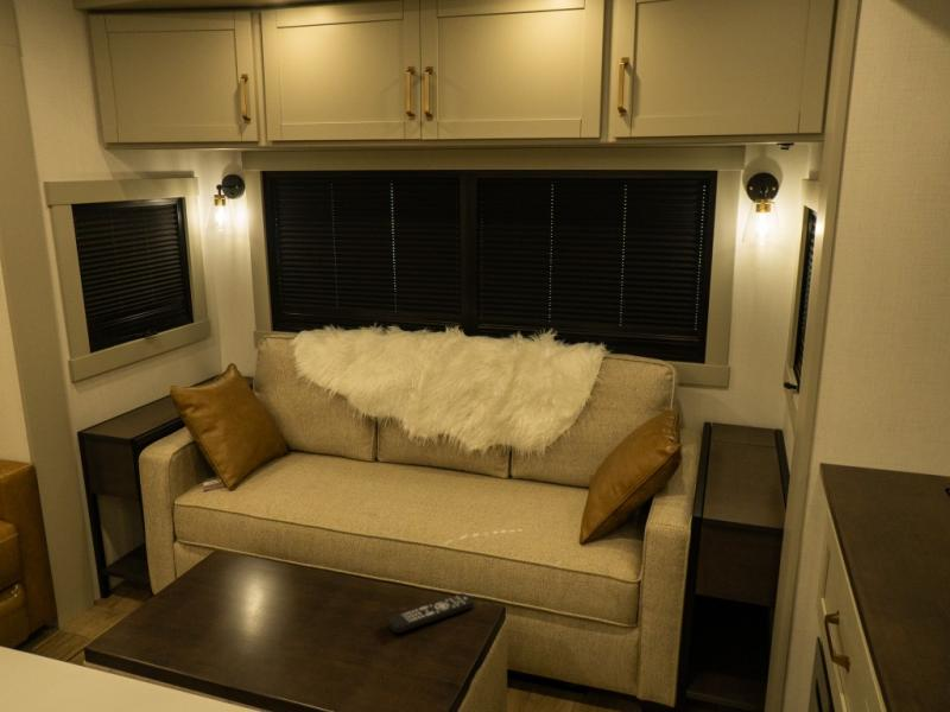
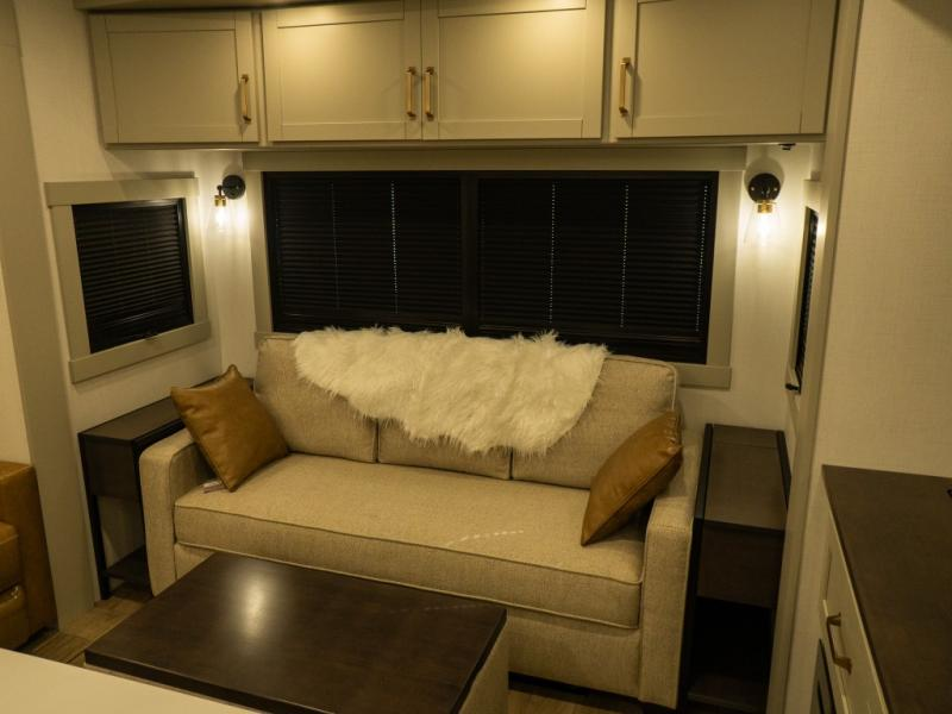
- remote control (431, 612)
